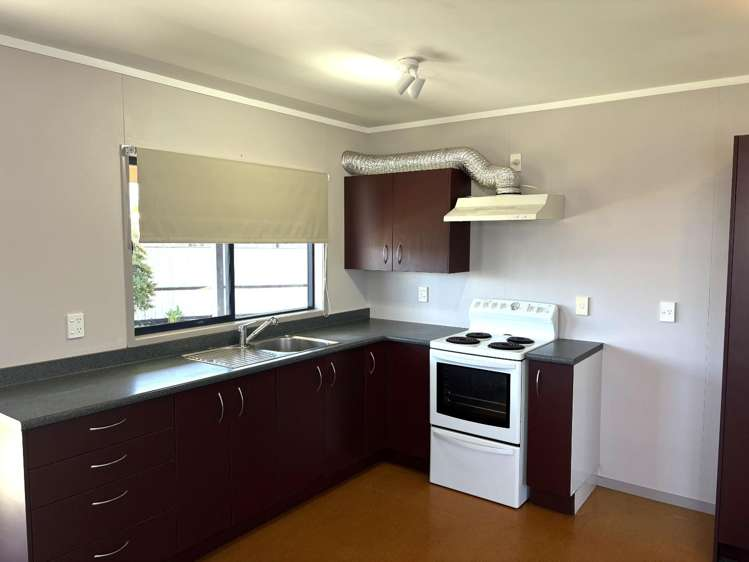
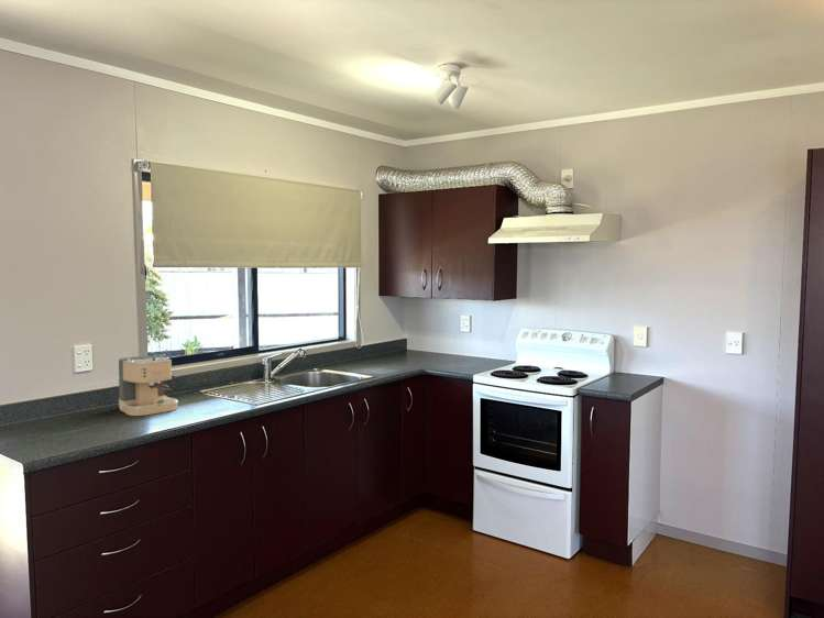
+ coffee maker (150, 383)
